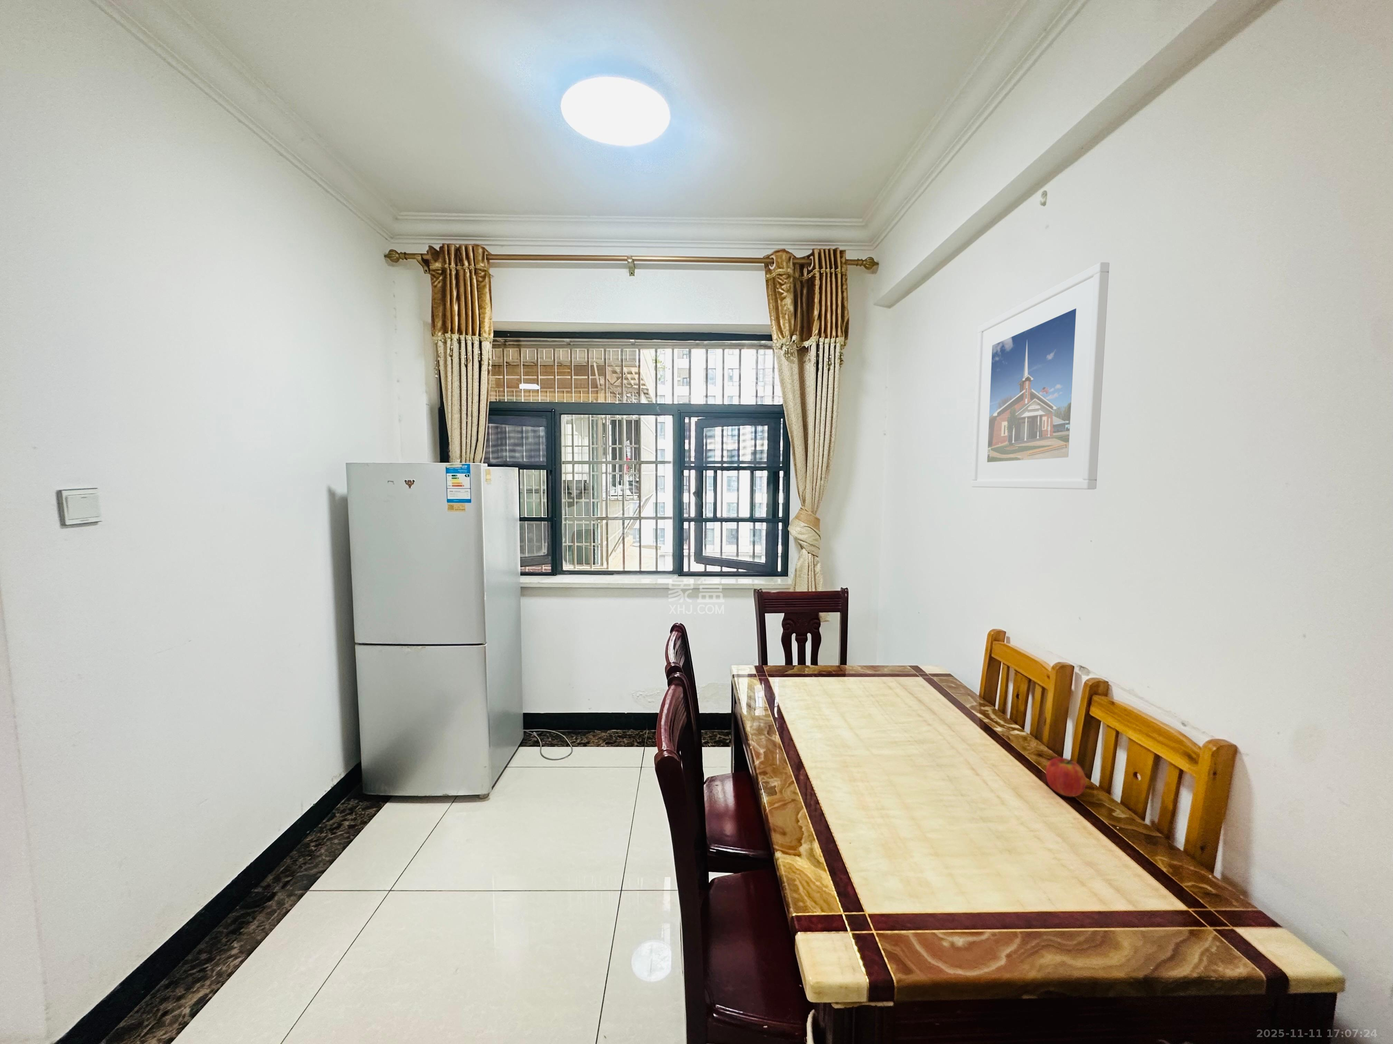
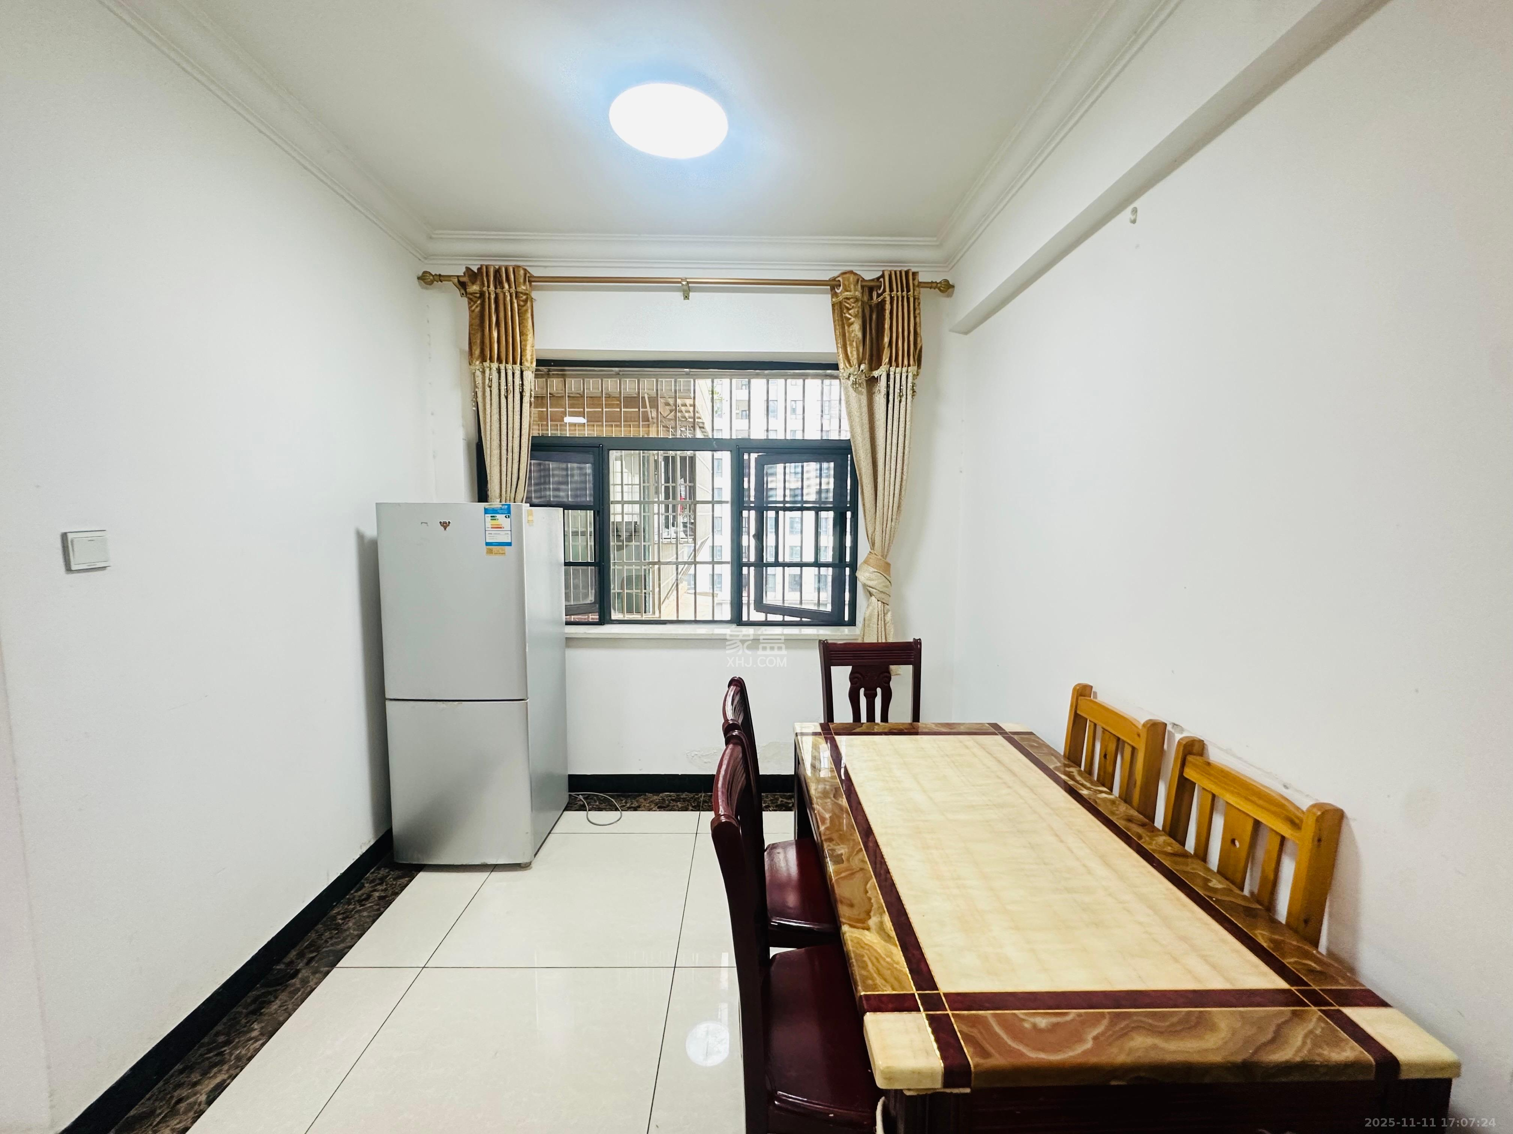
- fruit (1065, 774)
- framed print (1028, 395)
